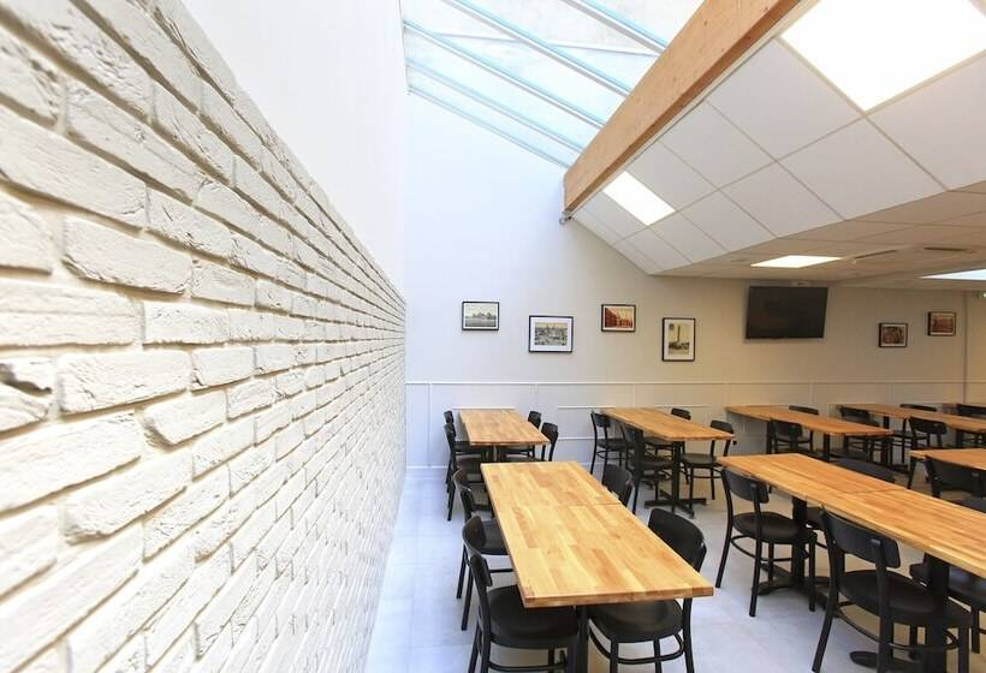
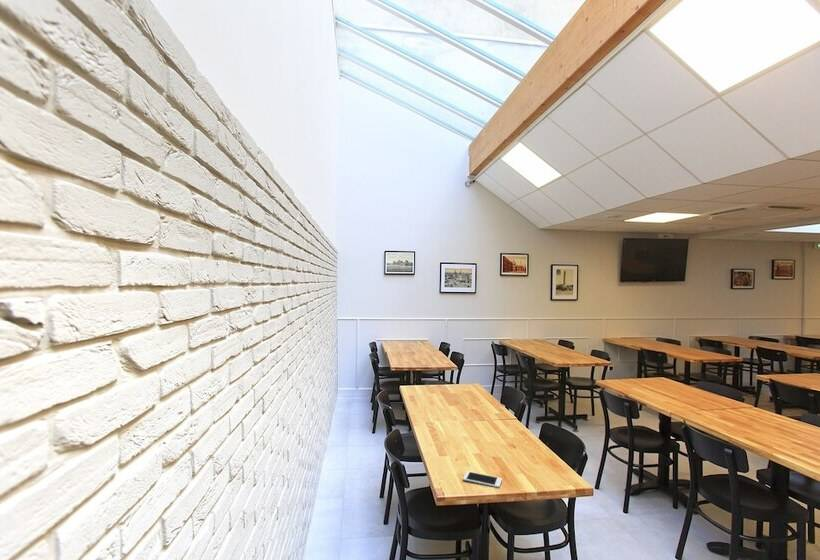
+ cell phone (482, 479)
